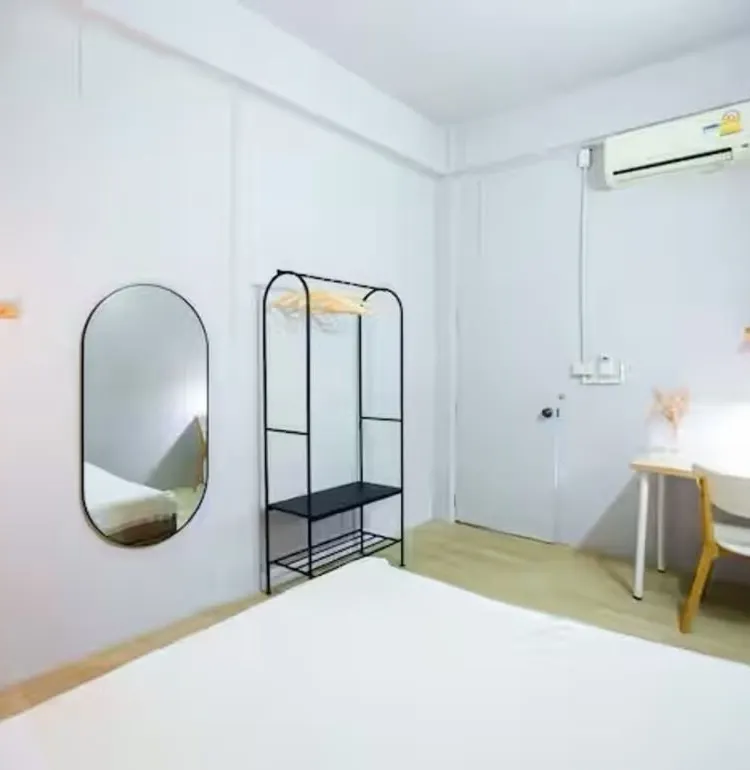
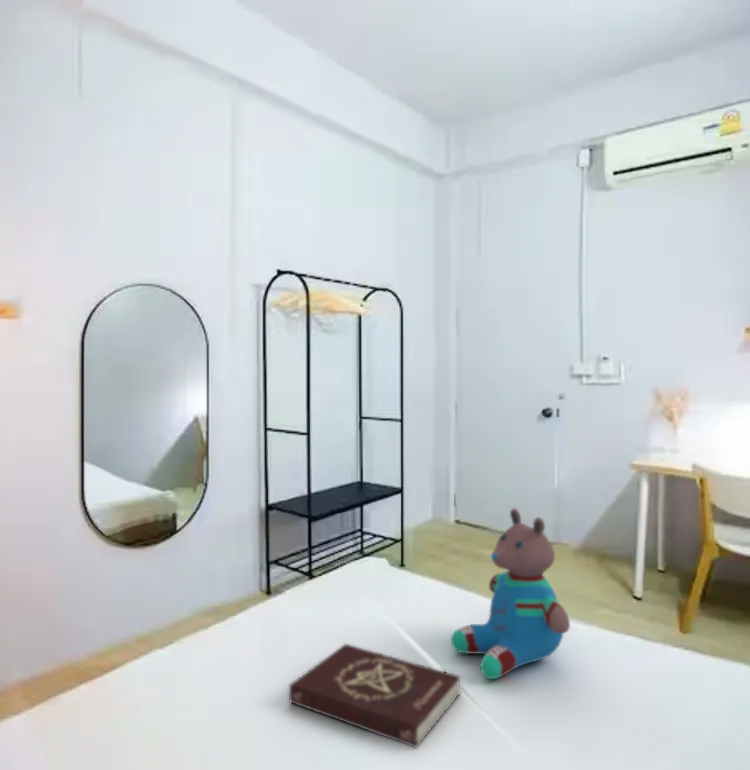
+ teddy bear (508, 587)
+ book (375, 689)
